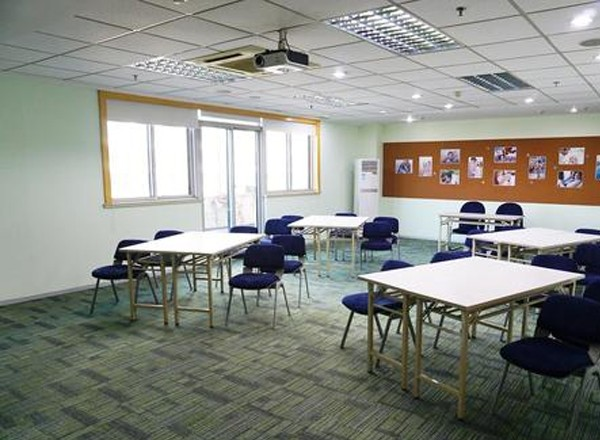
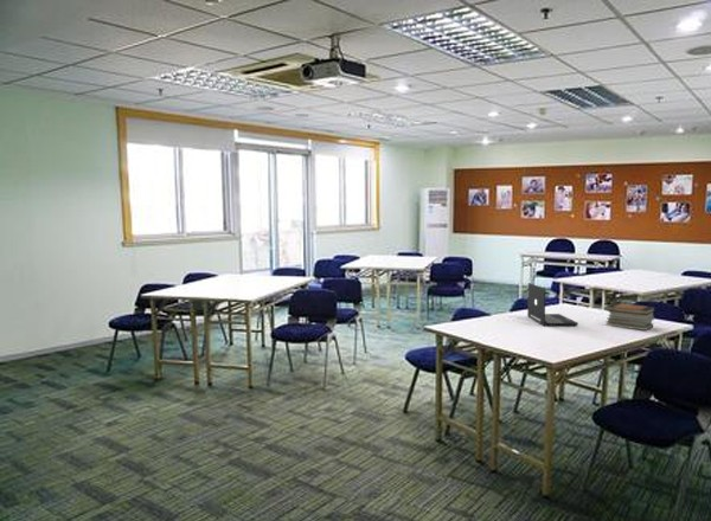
+ book stack (629, 316)
+ laptop (544, 303)
